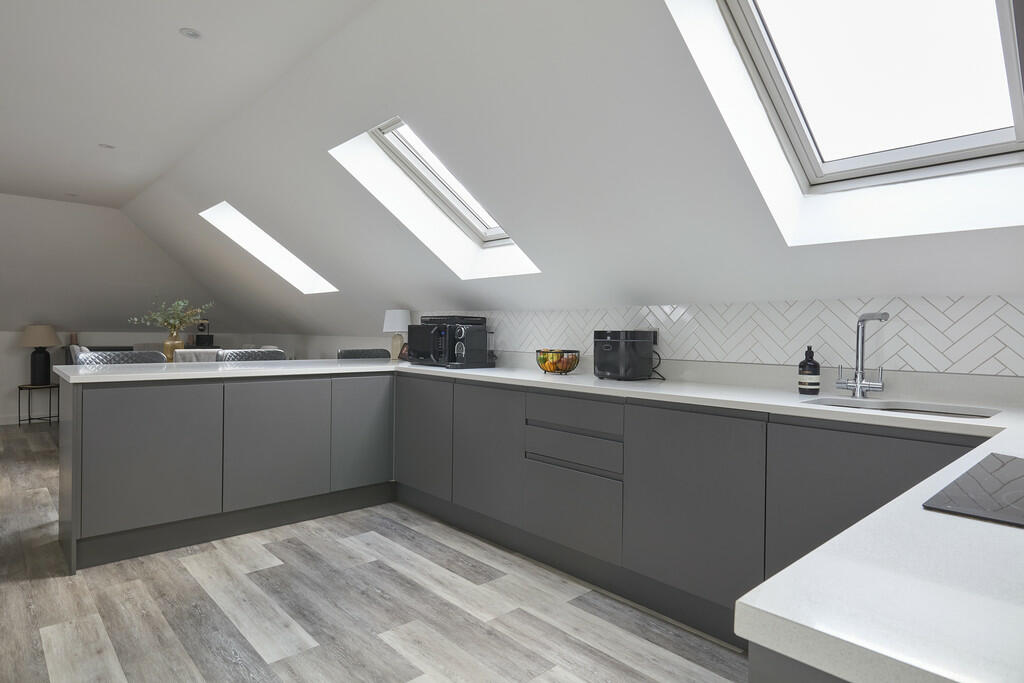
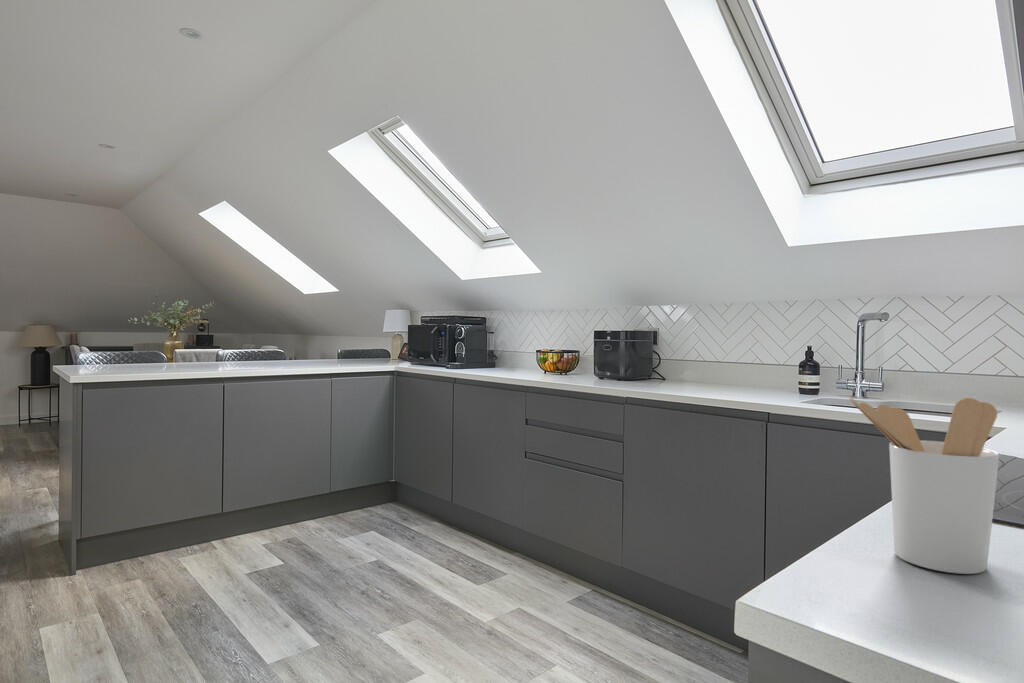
+ utensil holder (916, 475)
